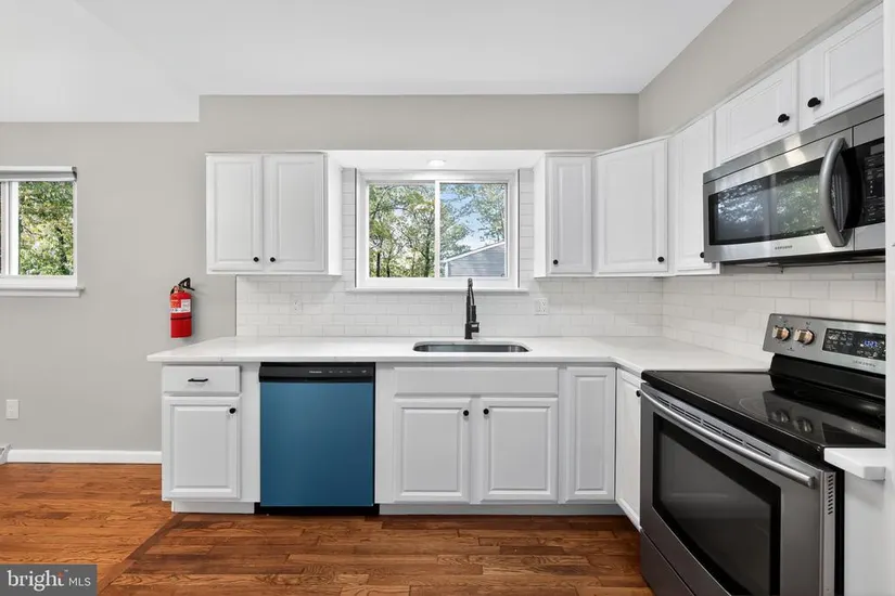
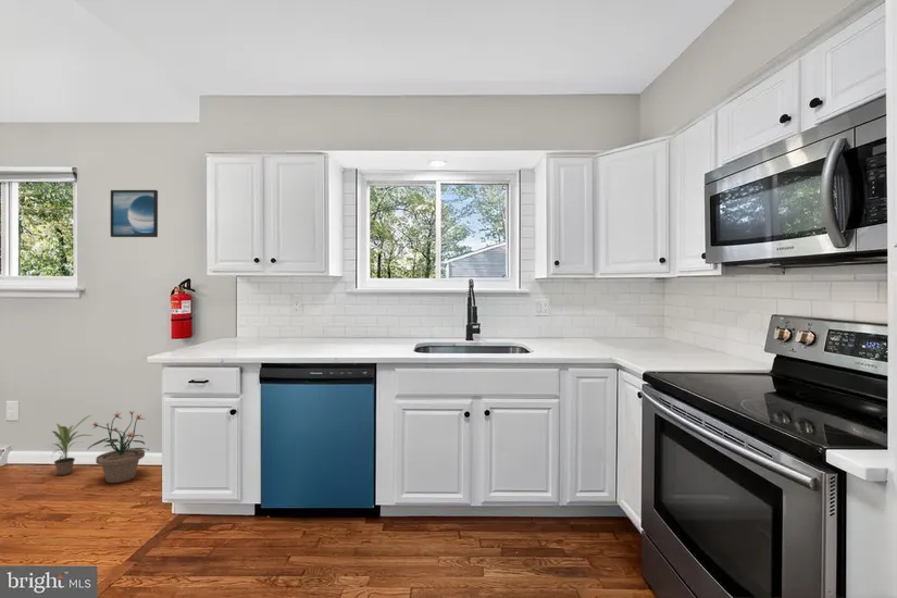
+ potted plant (65, 447)
+ potted plant (122, 445)
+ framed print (134, 213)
